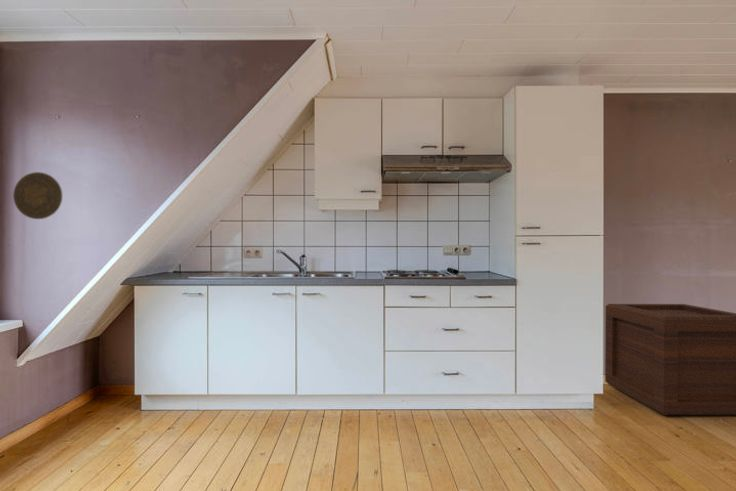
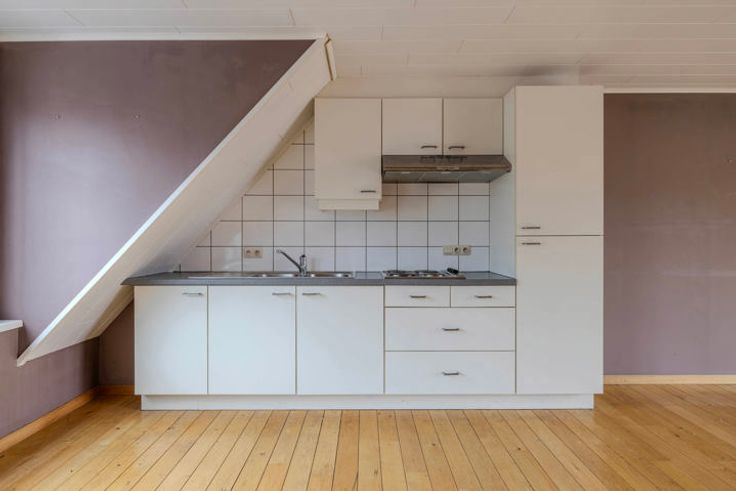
- wooden crate (675, 354)
- decorative plate (36, 195)
